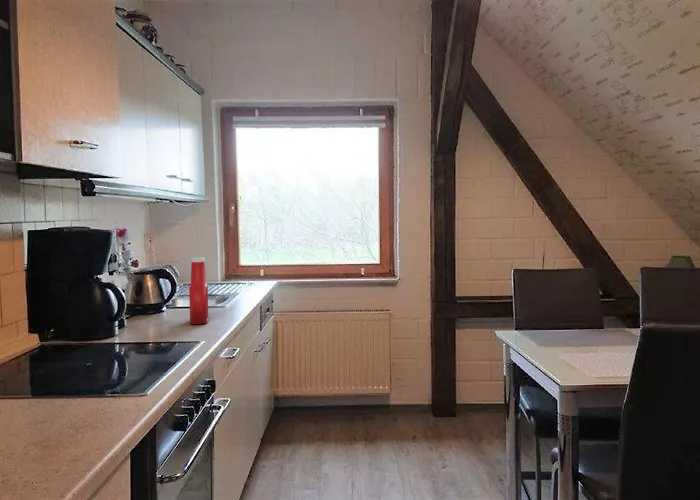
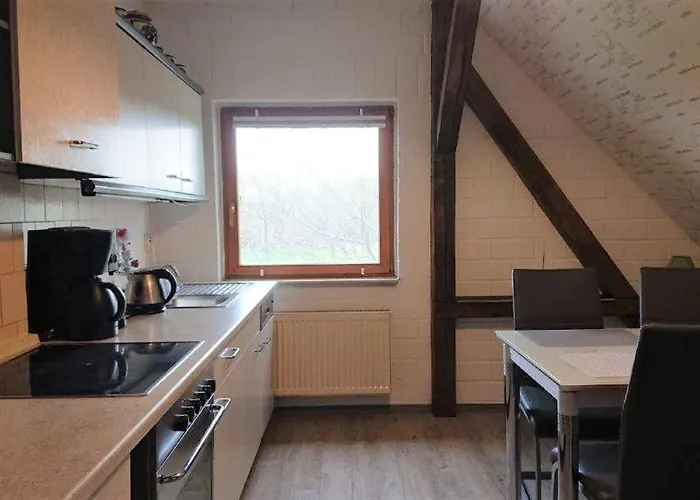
- soap bottle (198, 289)
